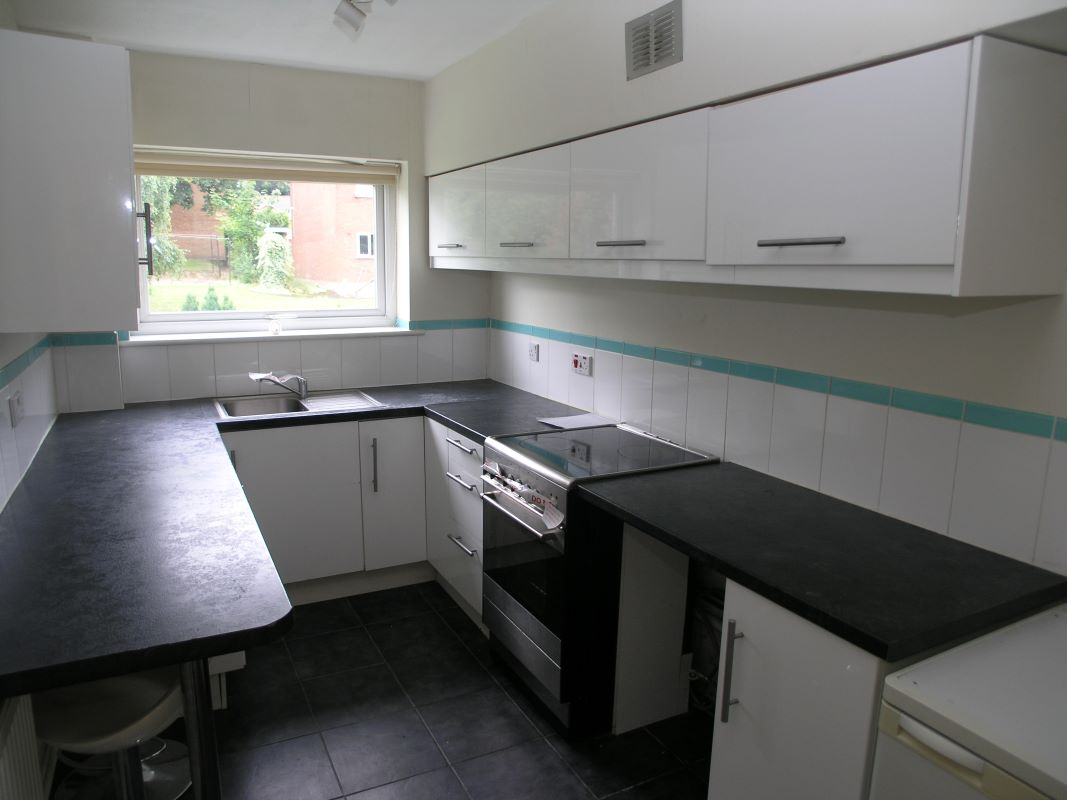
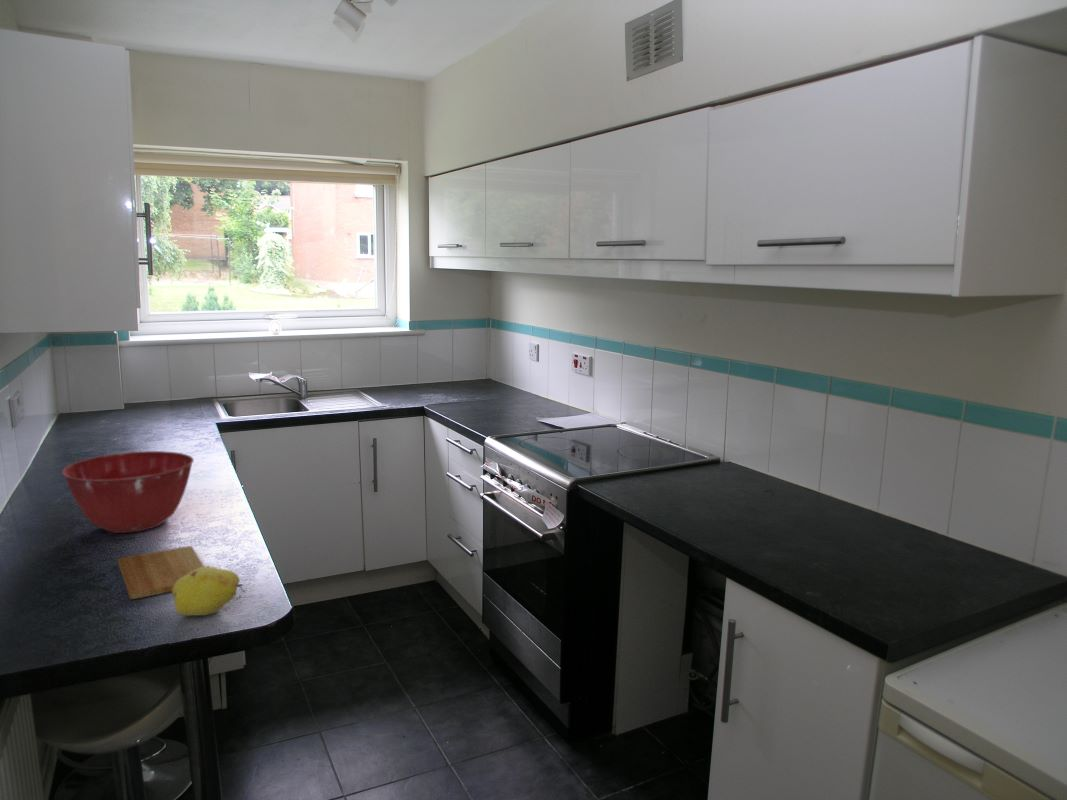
+ fruit (208, 590)
+ mixing bowl (132, 493)
+ cutting board (163, 570)
